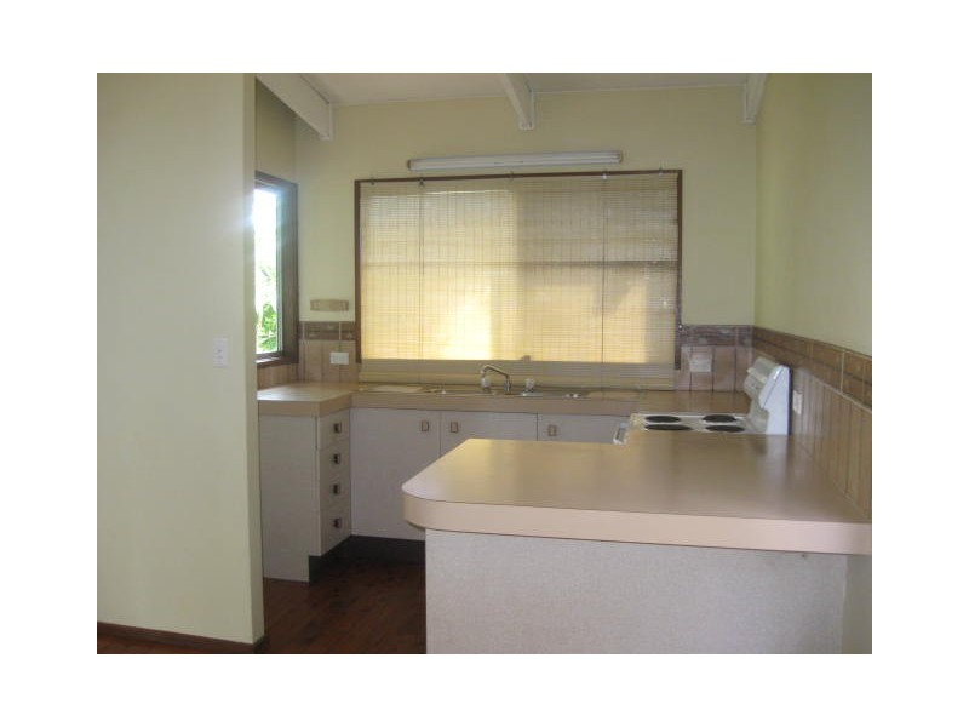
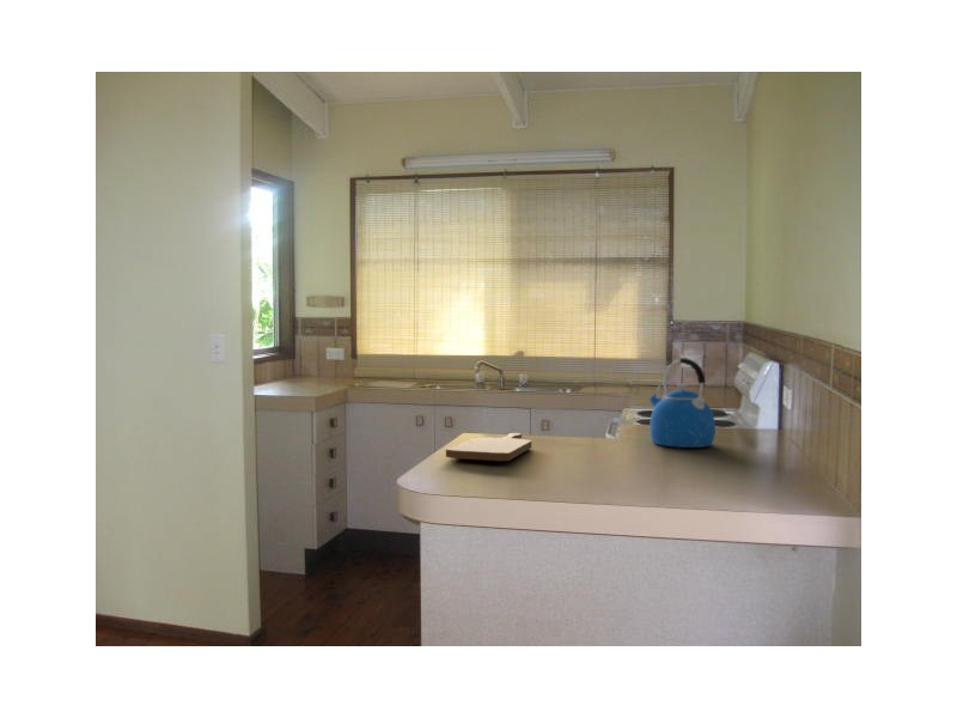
+ cutting board (498, 445)
+ kettle (677, 400)
